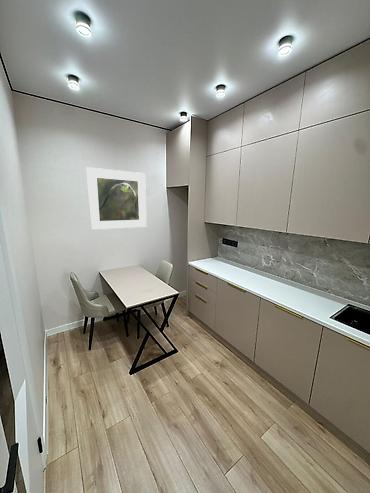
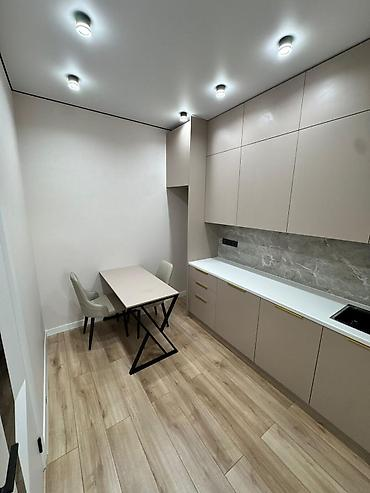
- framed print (119, 200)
